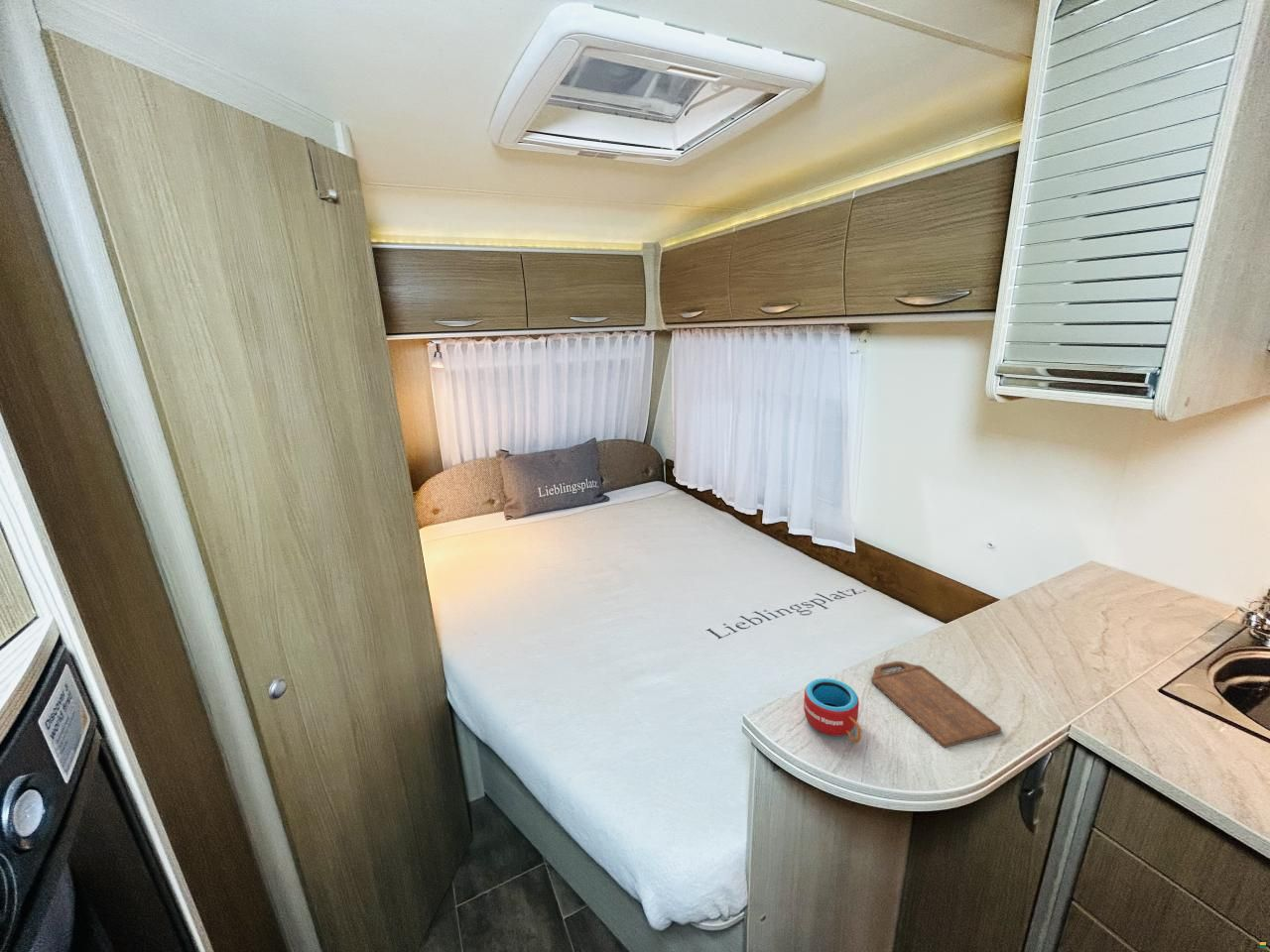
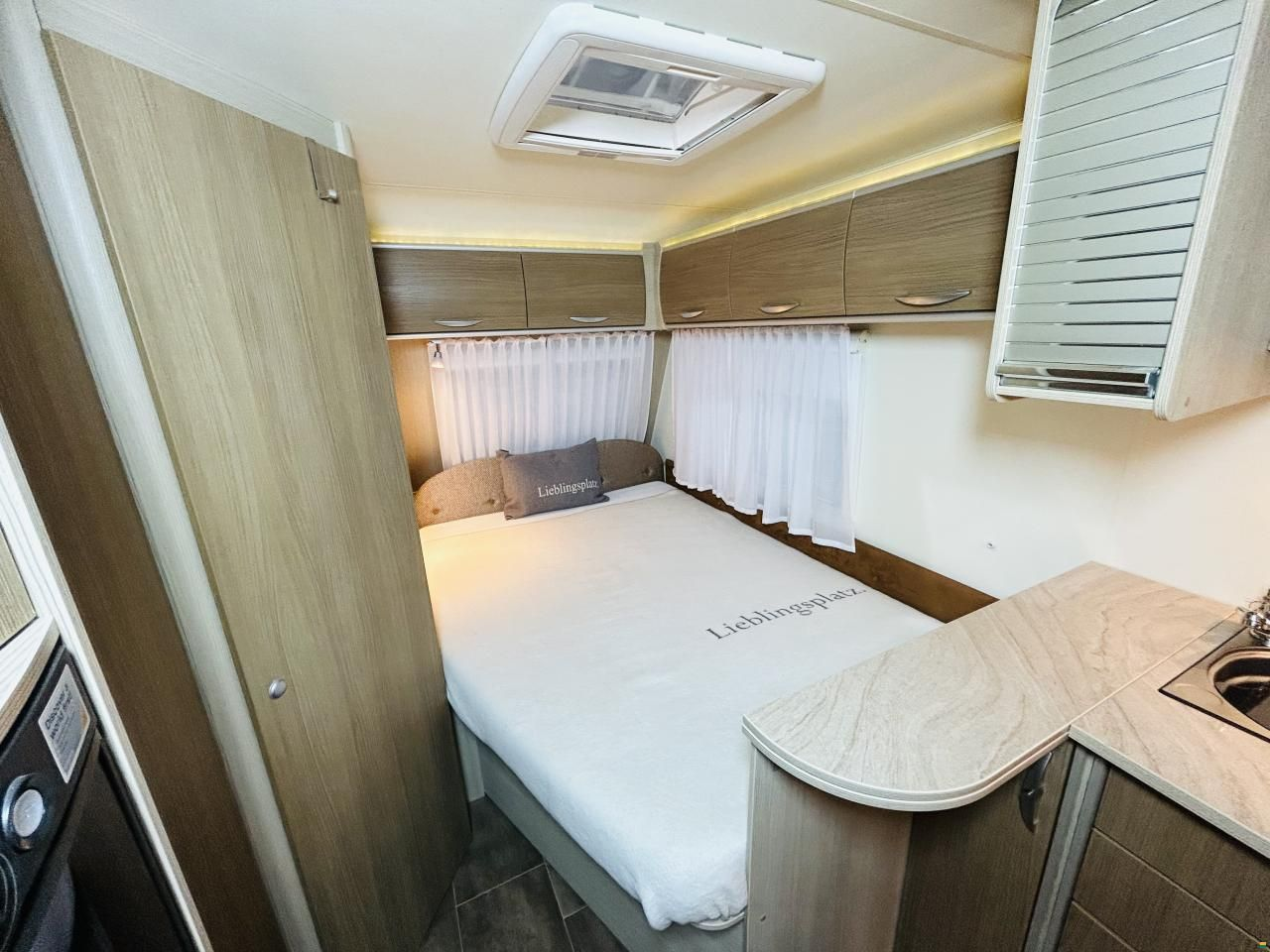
- cutting board (925, 697)
- mug (835, 712)
